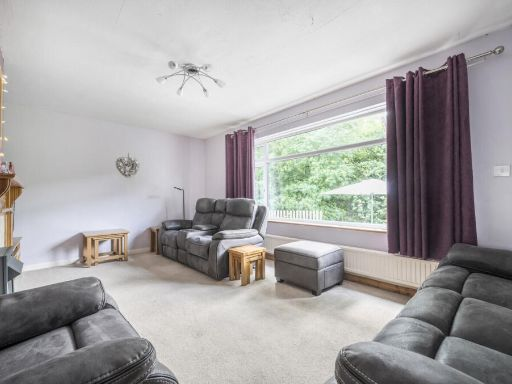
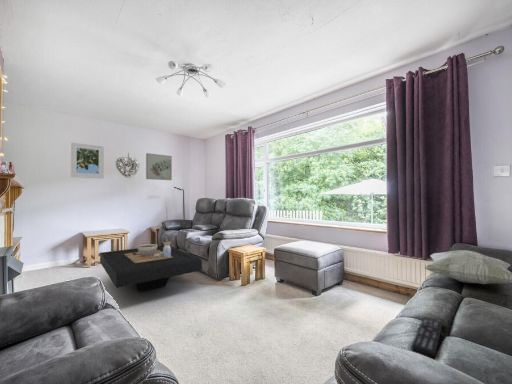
+ decorative pillow (467, 266)
+ remote control (428, 333)
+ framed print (87, 161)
+ wall art (159, 167)
+ coffee table (147, 262)
